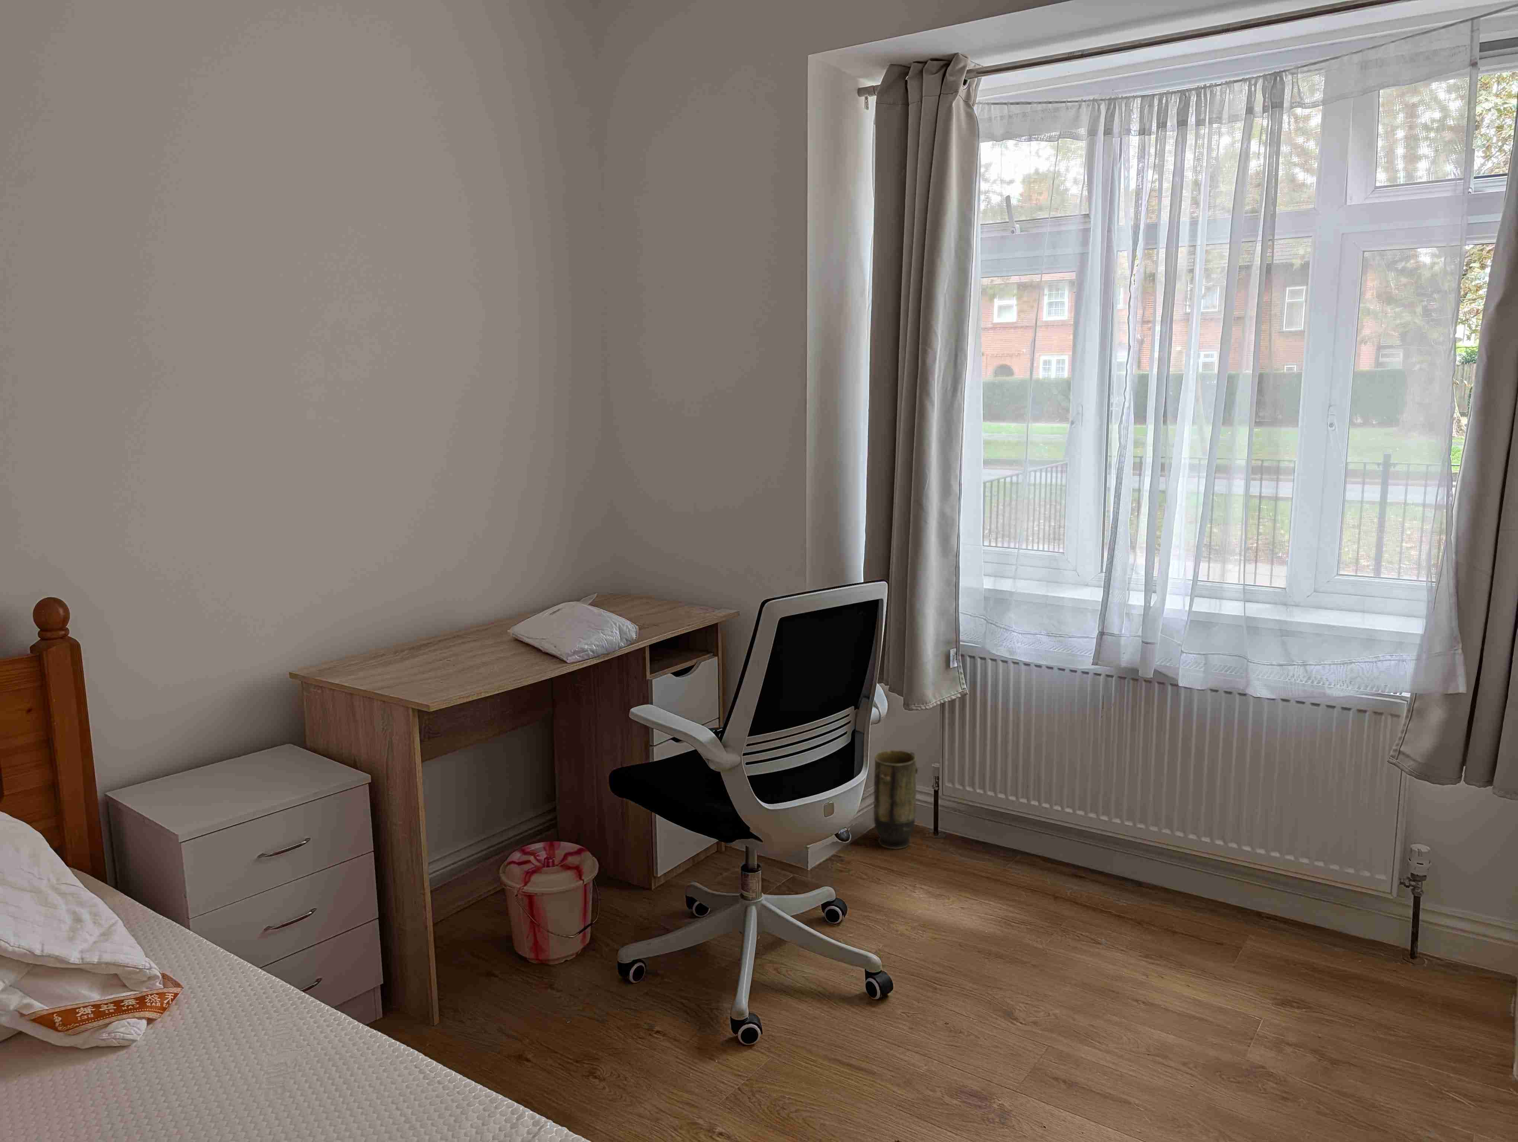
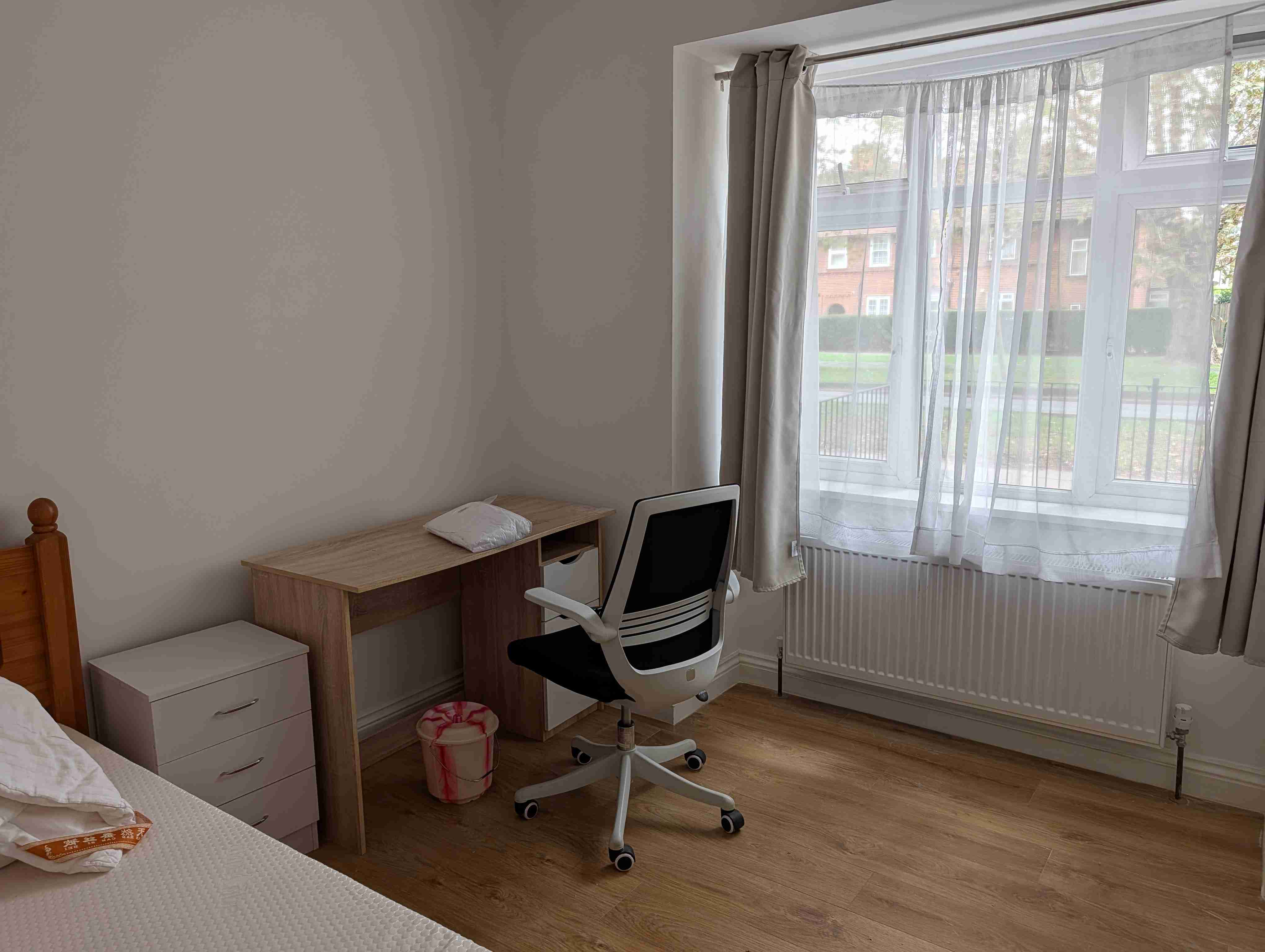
- vase (895, 800)
